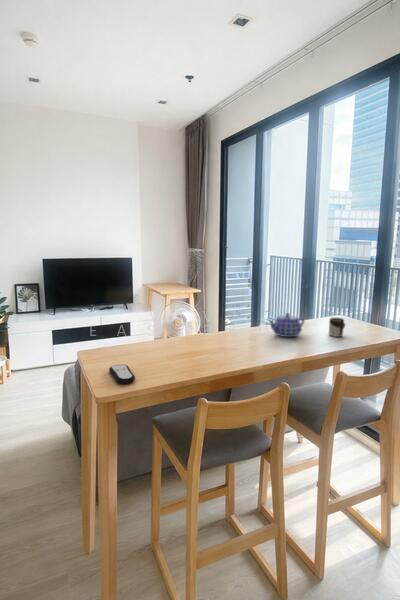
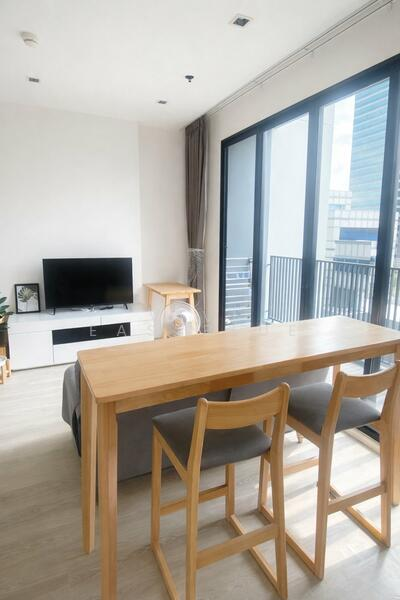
- teapot (285, 324)
- remote control (122, 373)
- cup (338, 326)
